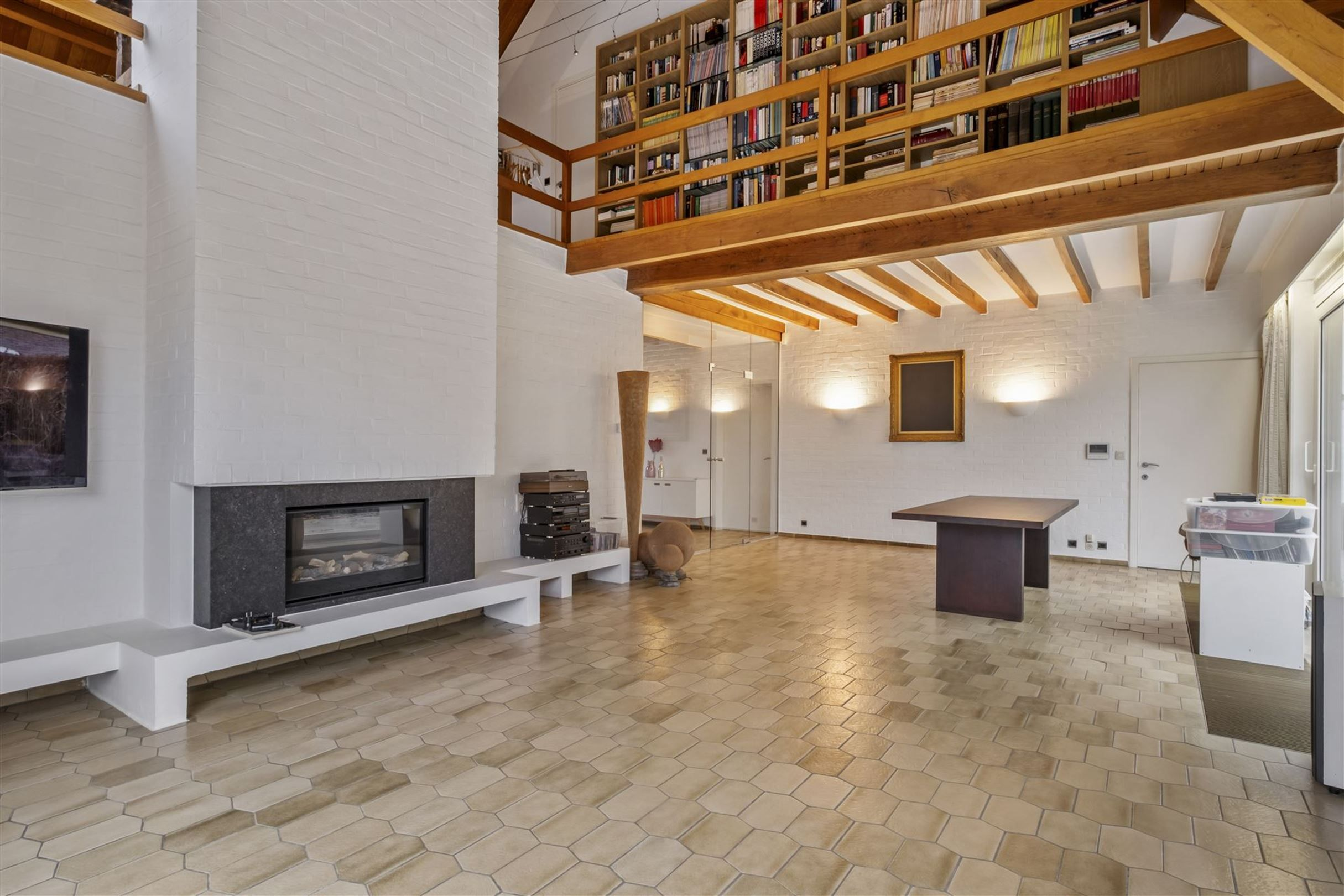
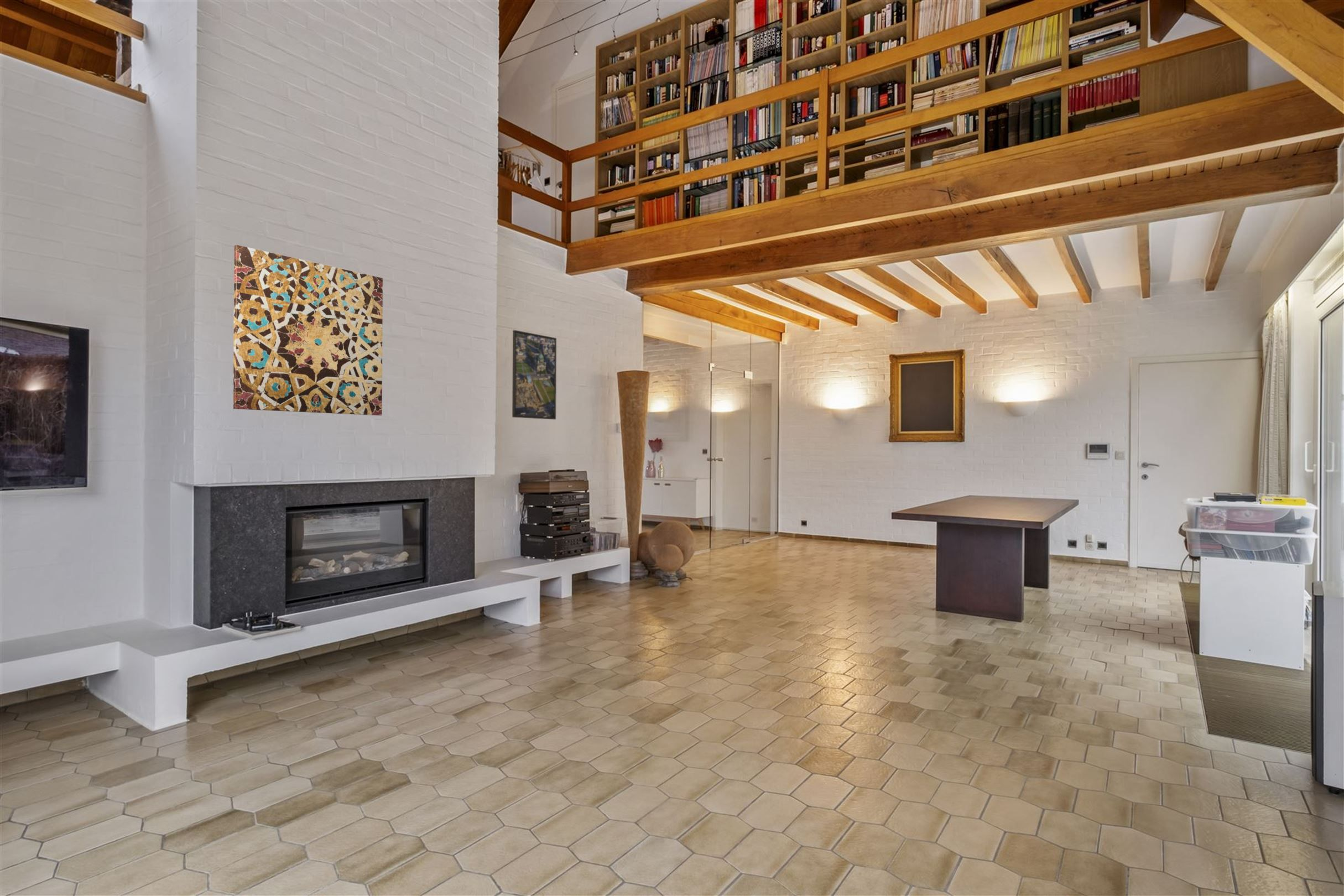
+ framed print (535, 376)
+ wall art (314, 337)
